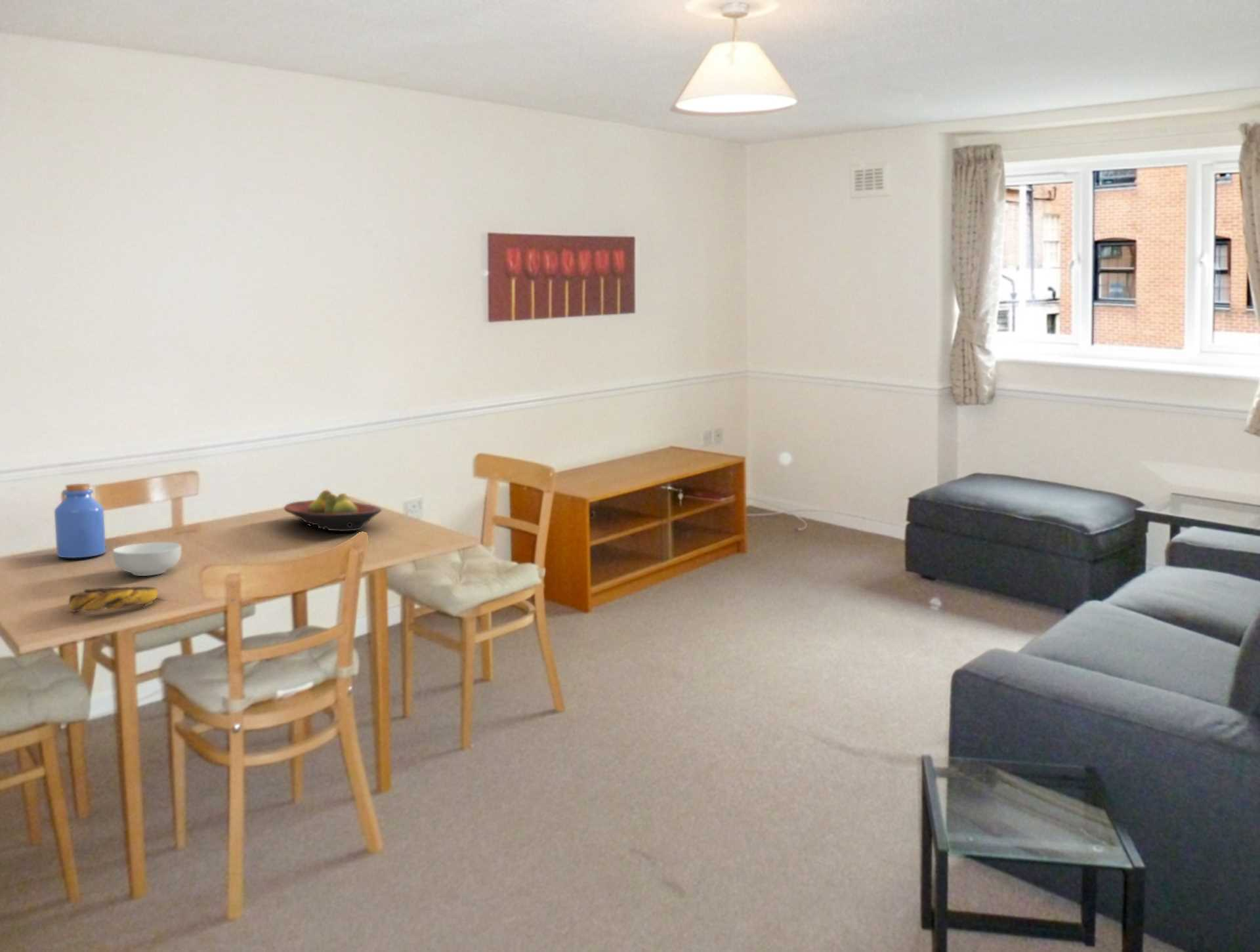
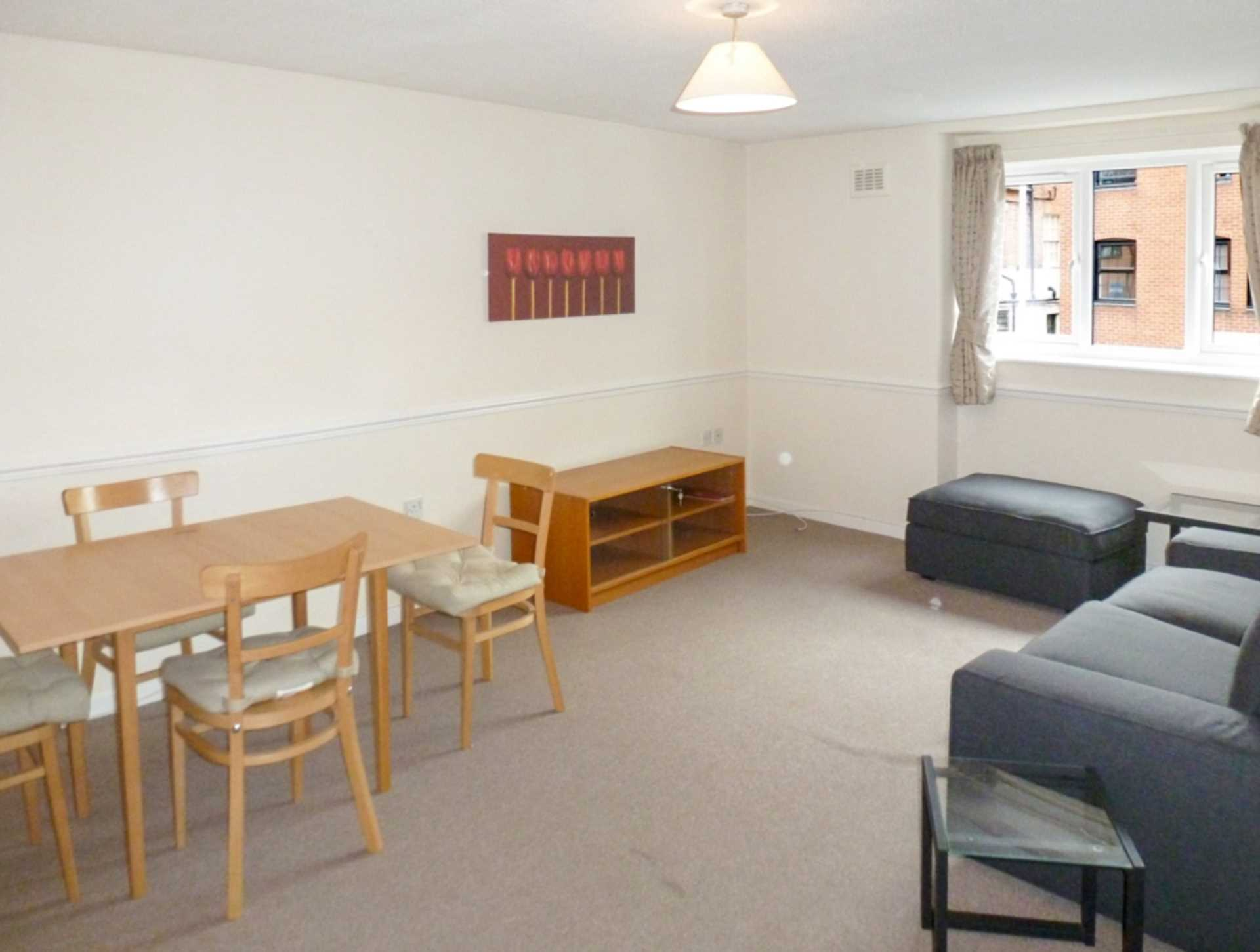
- jar (79, 520)
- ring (113, 596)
- cereal bowl (148, 560)
- fruit bowl (332, 508)
